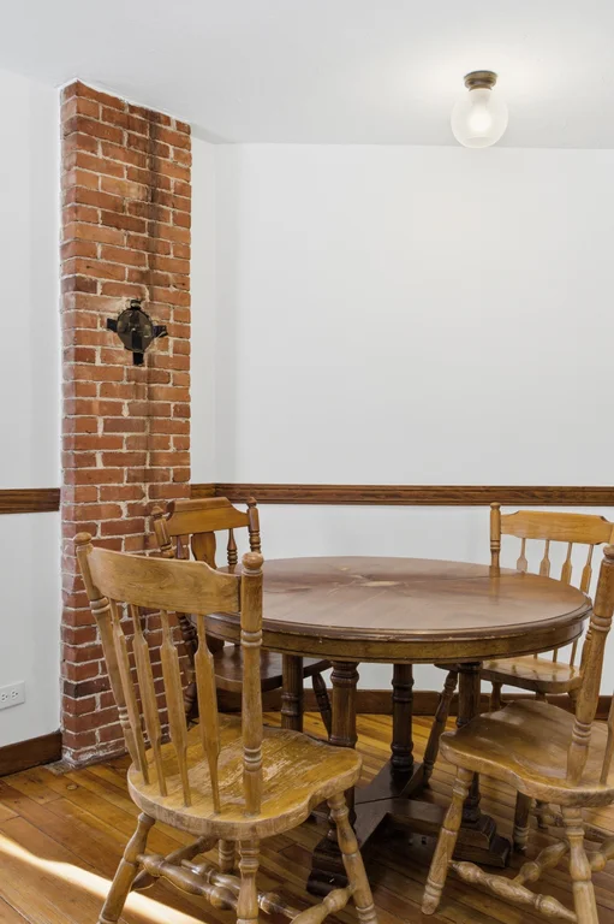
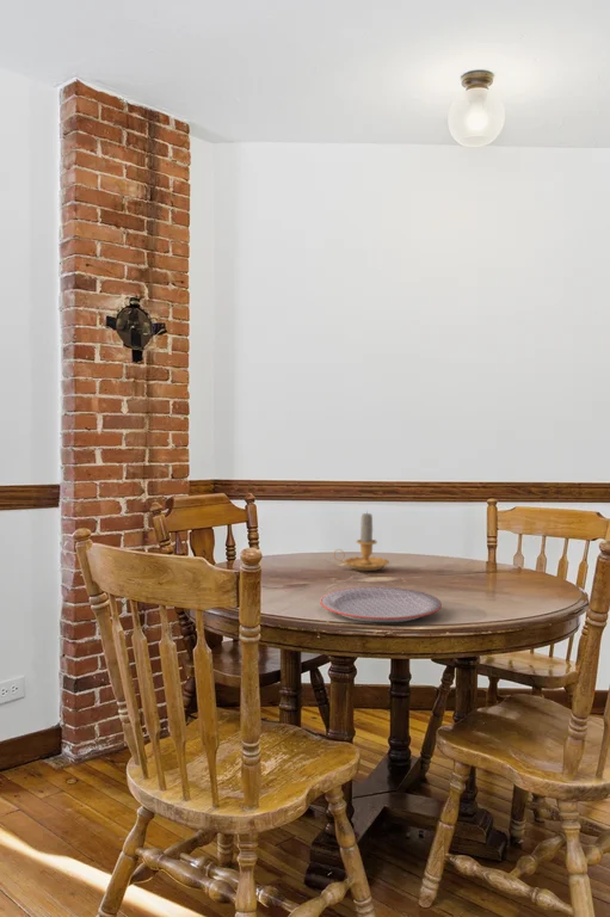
+ plate (380, 605)
+ candle (361, 538)
